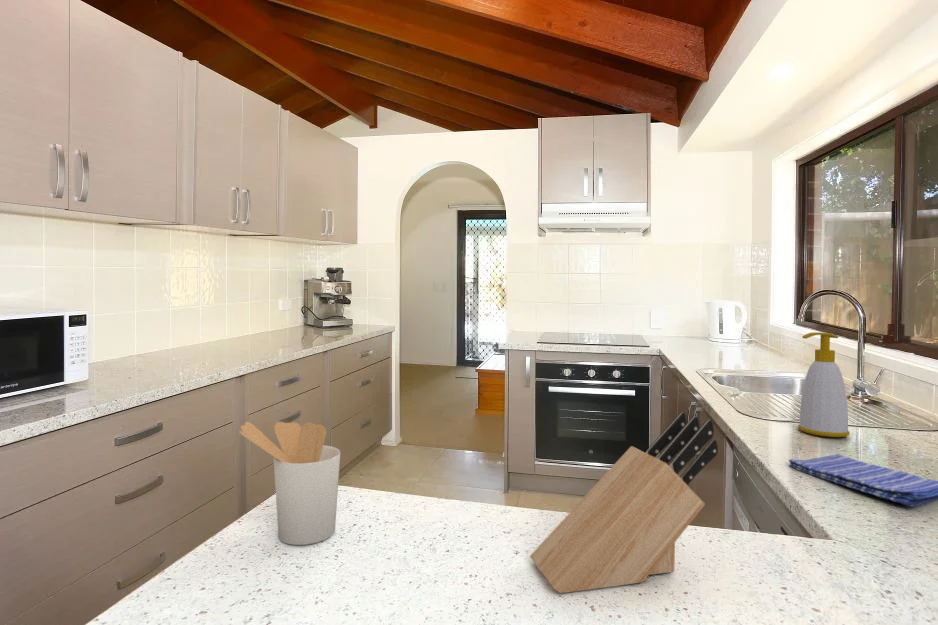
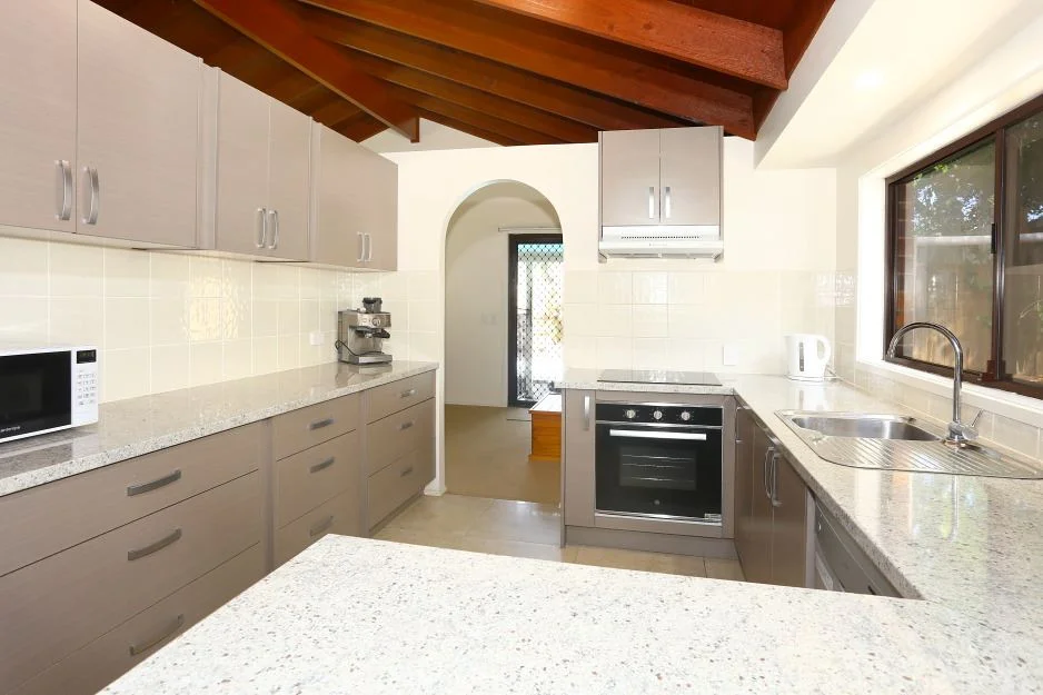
- knife block (628, 492)
- dish towel (870, 474)
- soap bottle (823, 382)
- utensil holder (289, 476)
